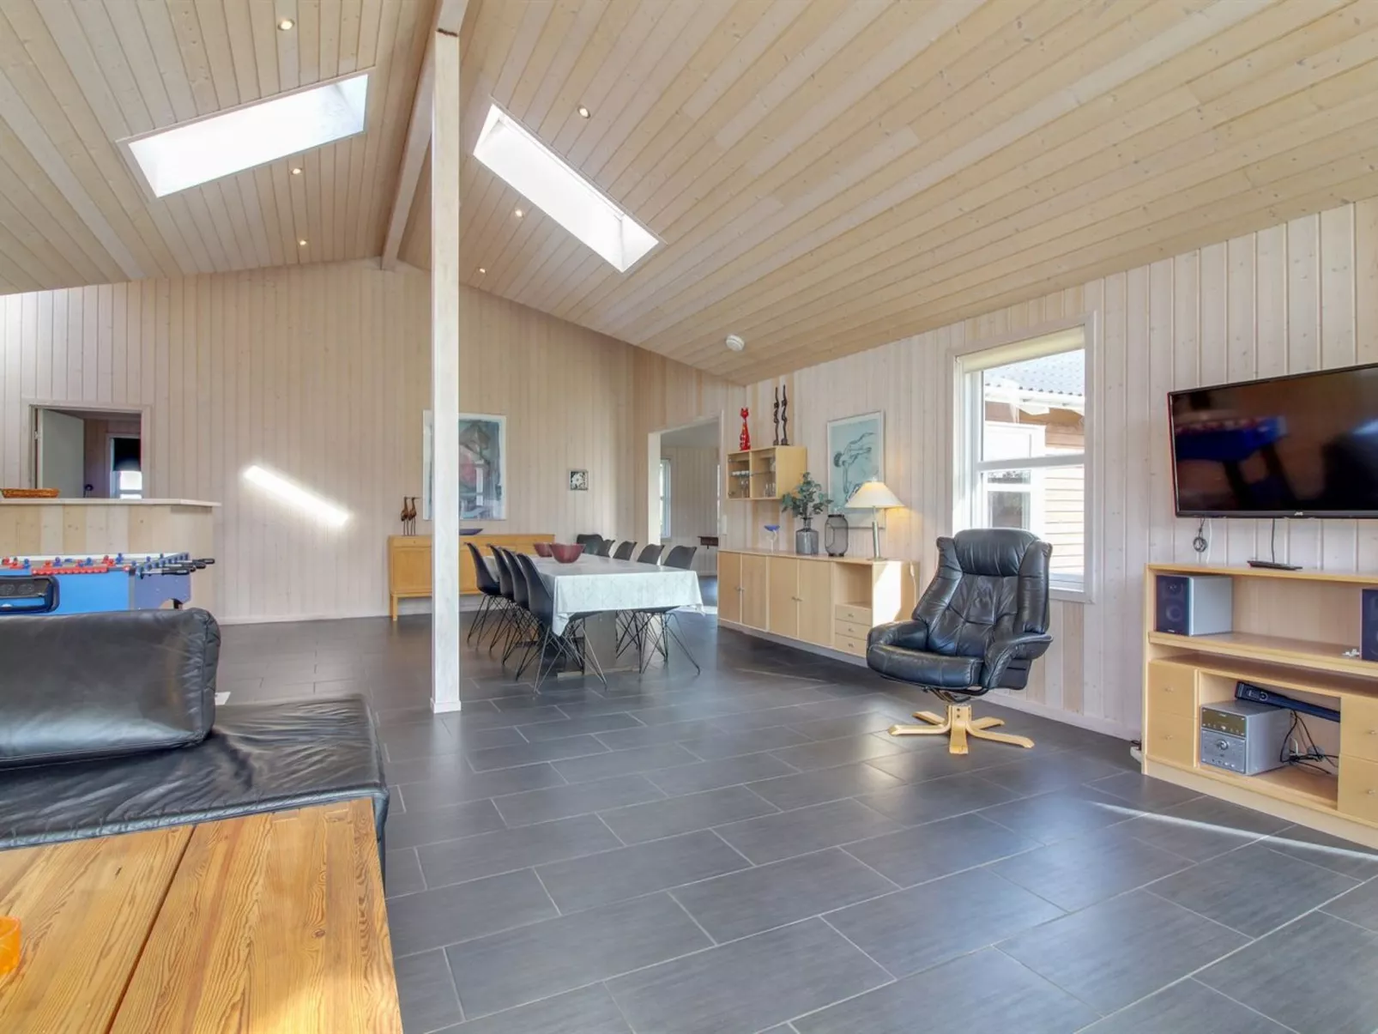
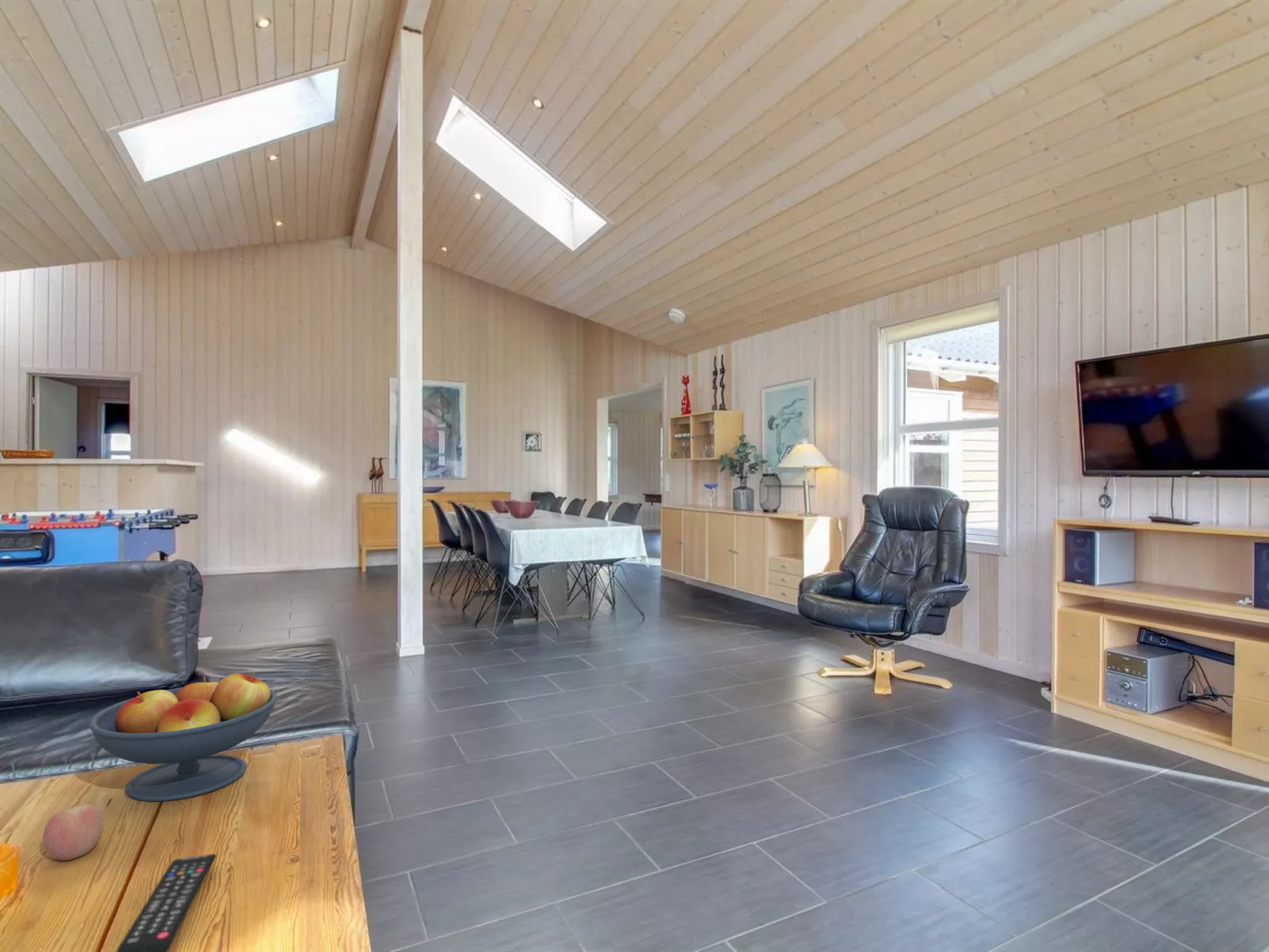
+ apple (73, 830)
+ fruit bowl (188, 729)
+ remote control (171, 902)
